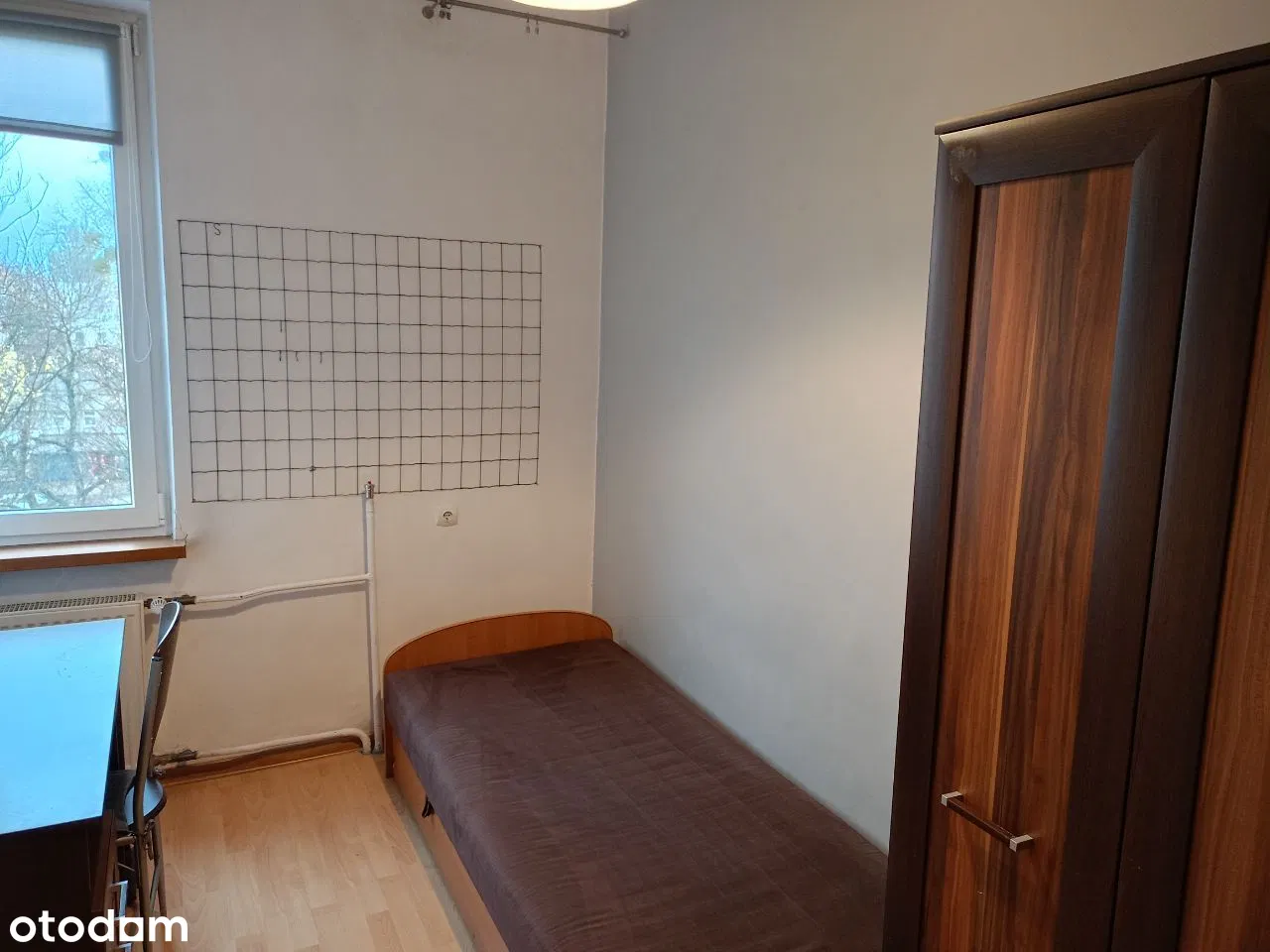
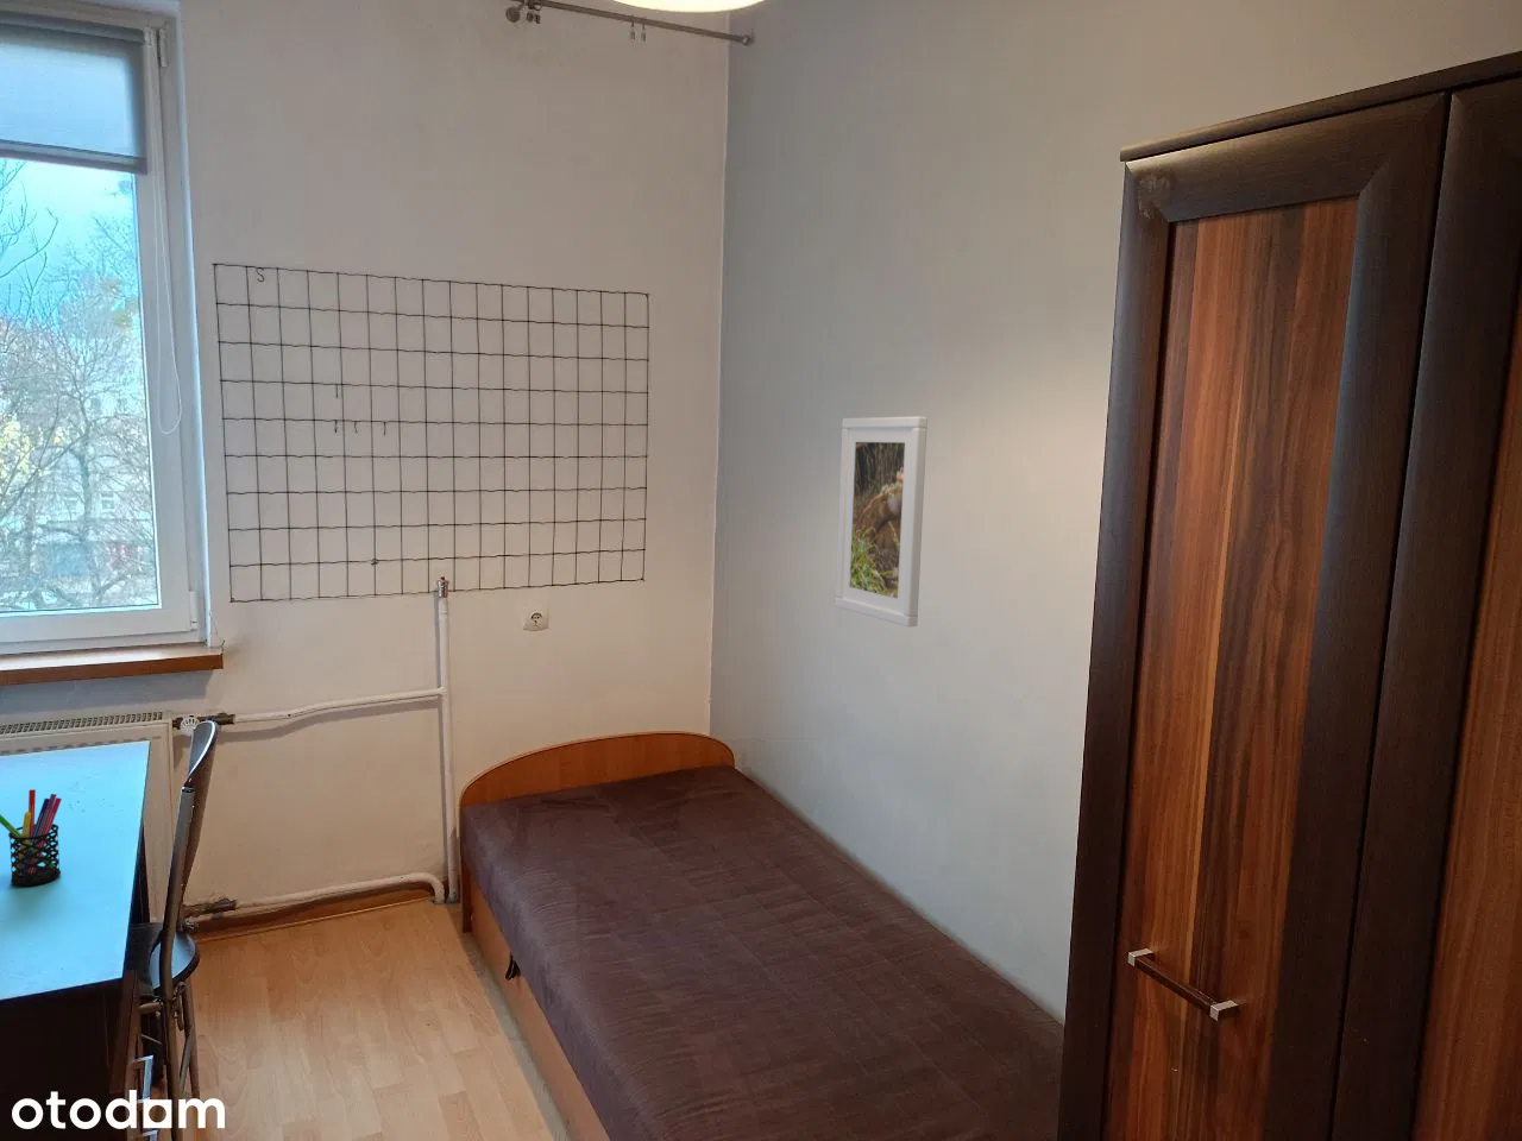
+ pen holder (28, 837)
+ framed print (877, 517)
